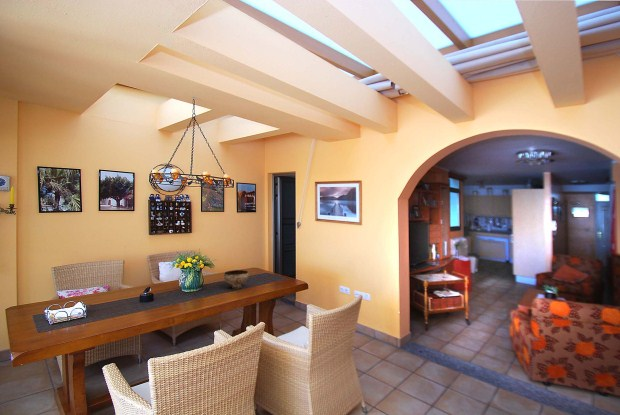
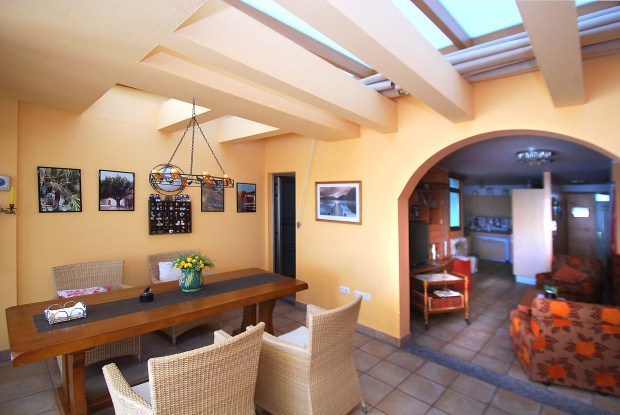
- bowl (236, 279)
